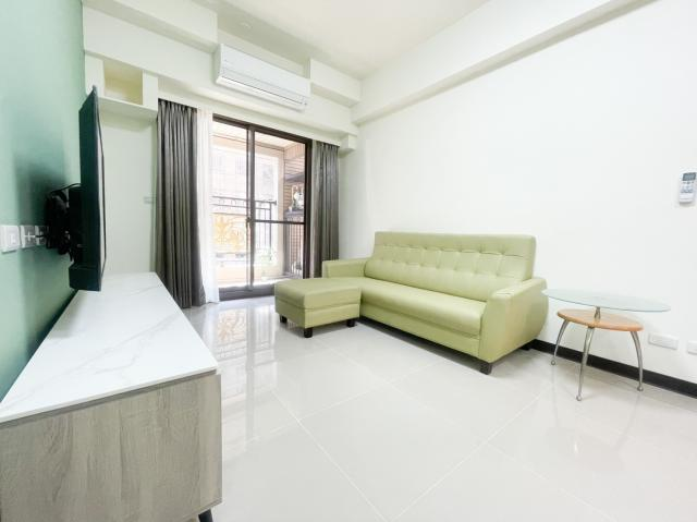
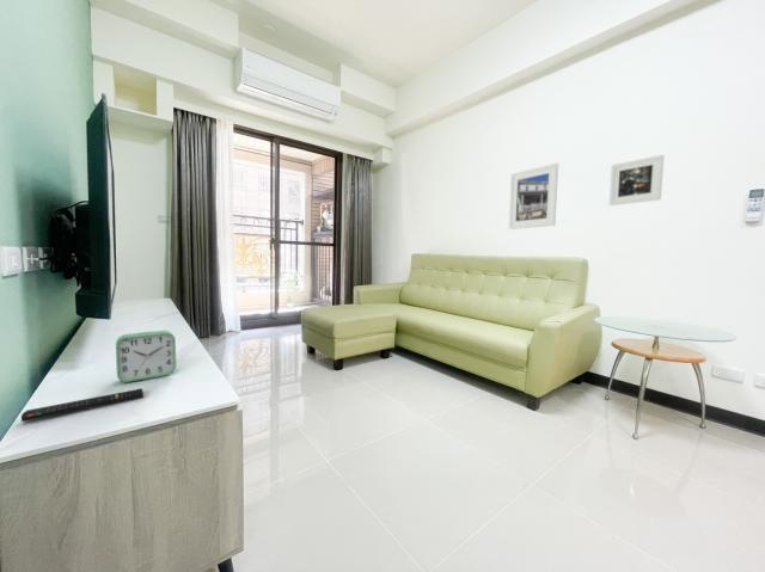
+ alarm clock (146, 353)
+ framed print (532, 198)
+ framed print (635, 182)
+ remote control (87, 404)
